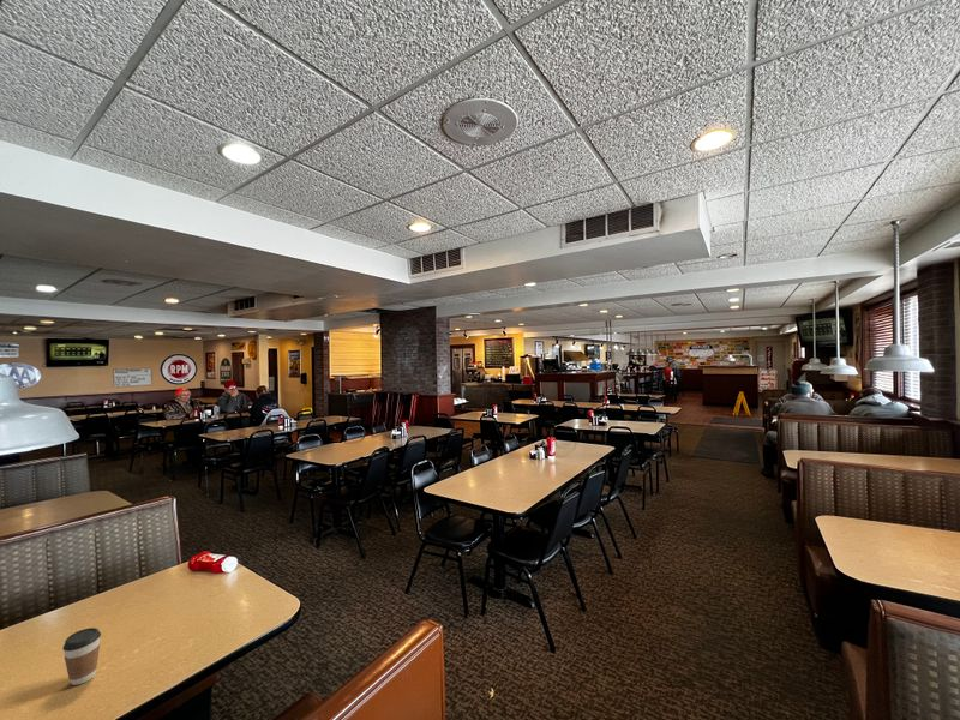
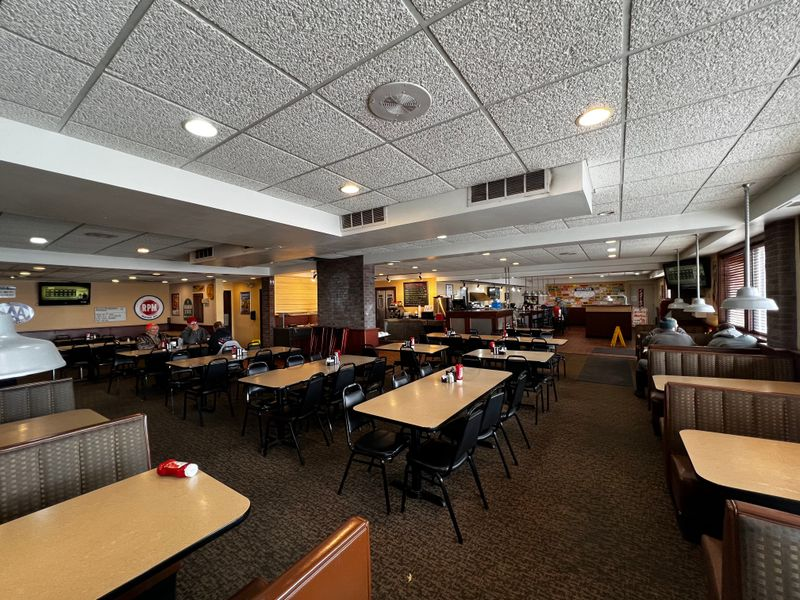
- coffee cup (82, 656)
